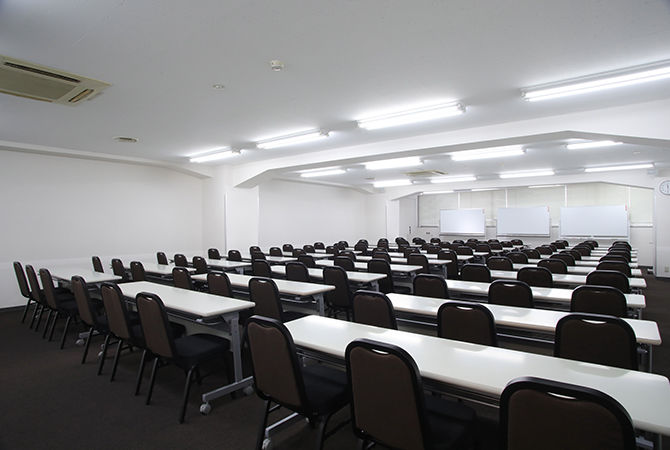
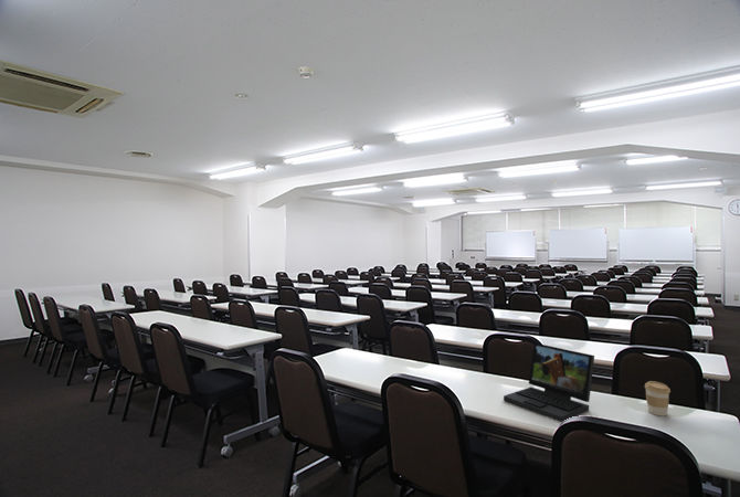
+ coffee cup (657, 398)
+ laptop (548, 377)
